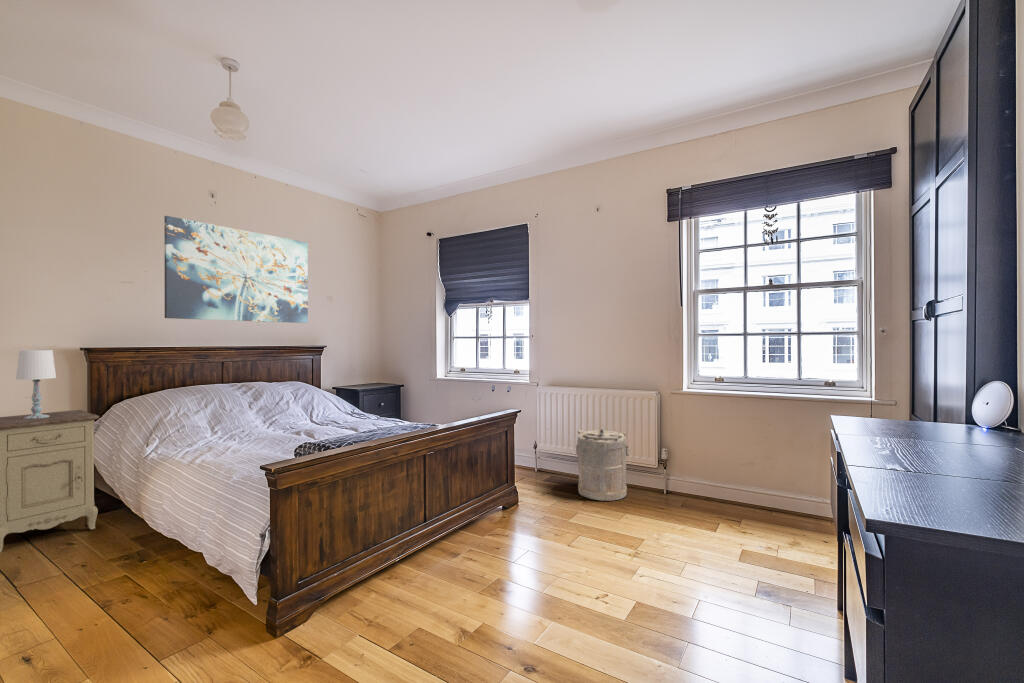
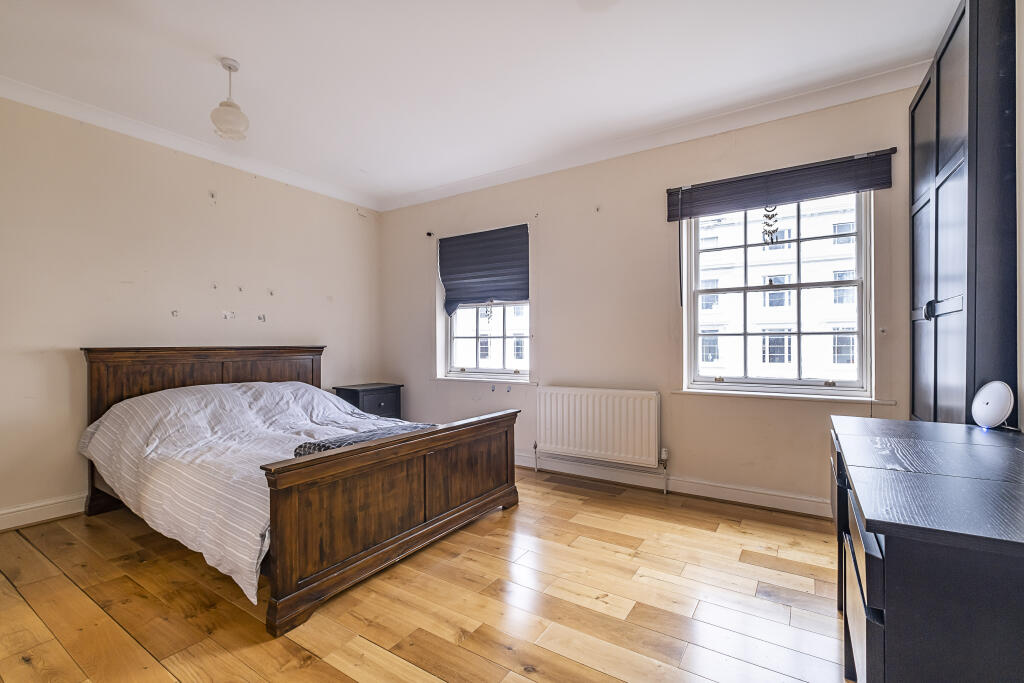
- nightstand (42, 476)
- table lamp (36, 383)
- wall art (244, 275)
- laundry hamper (600, 460)
